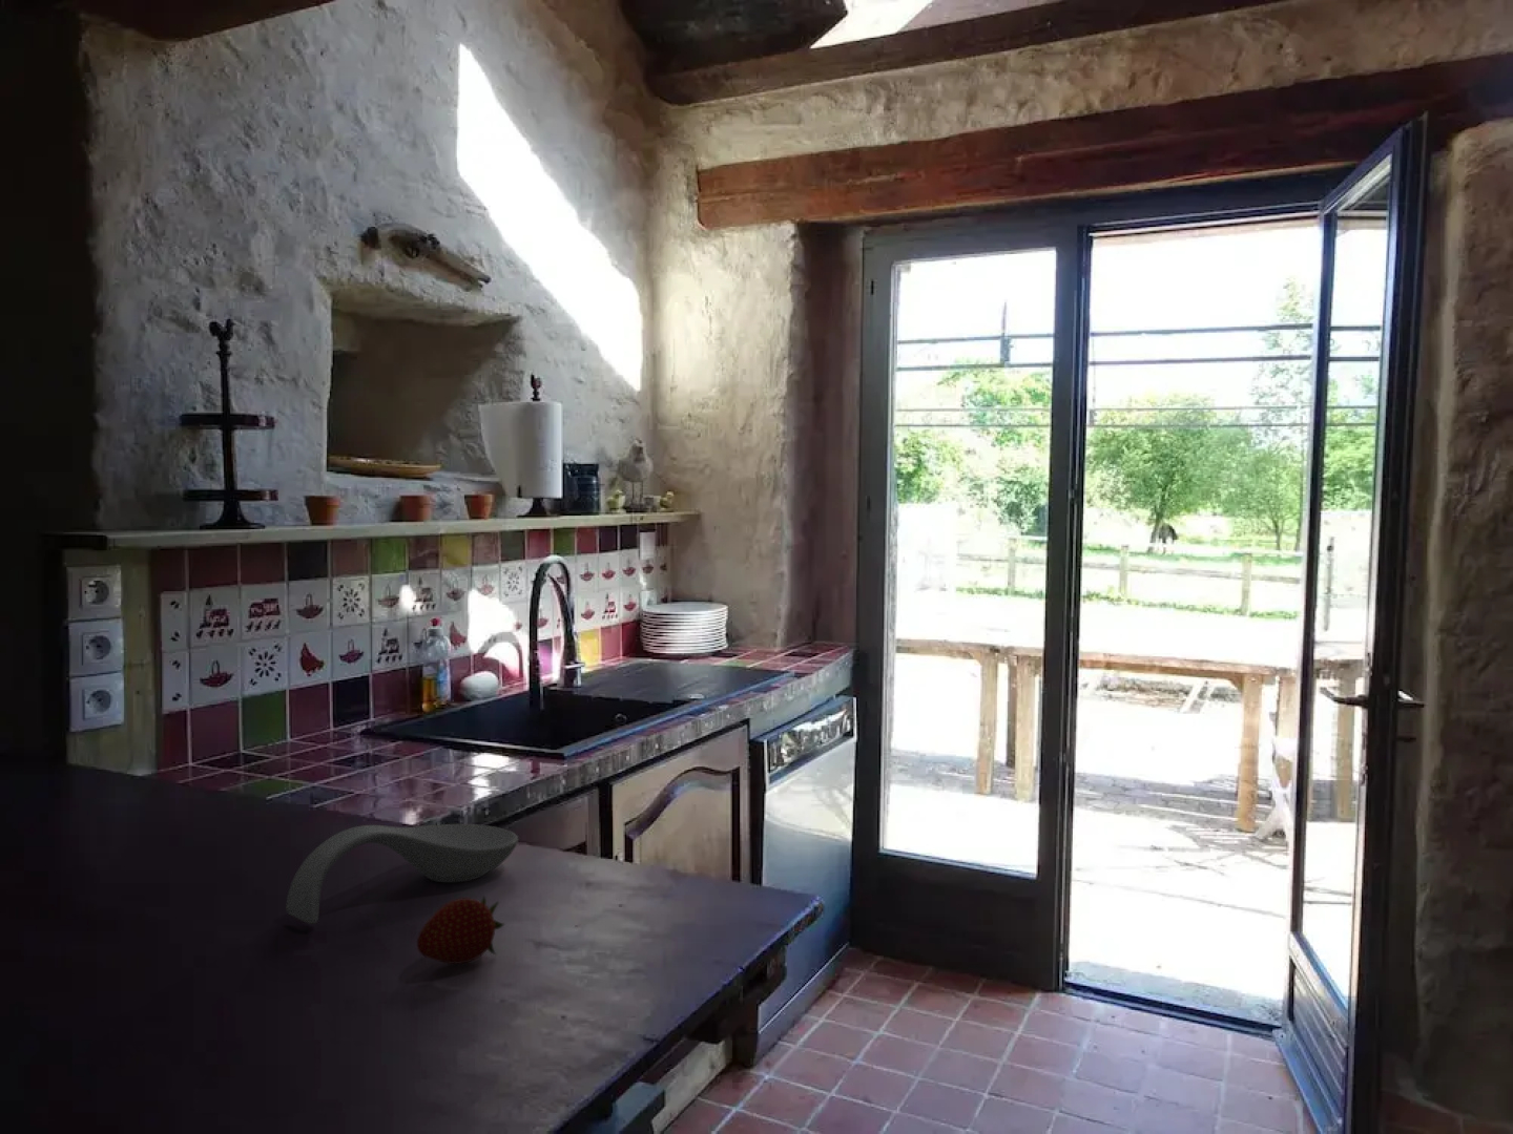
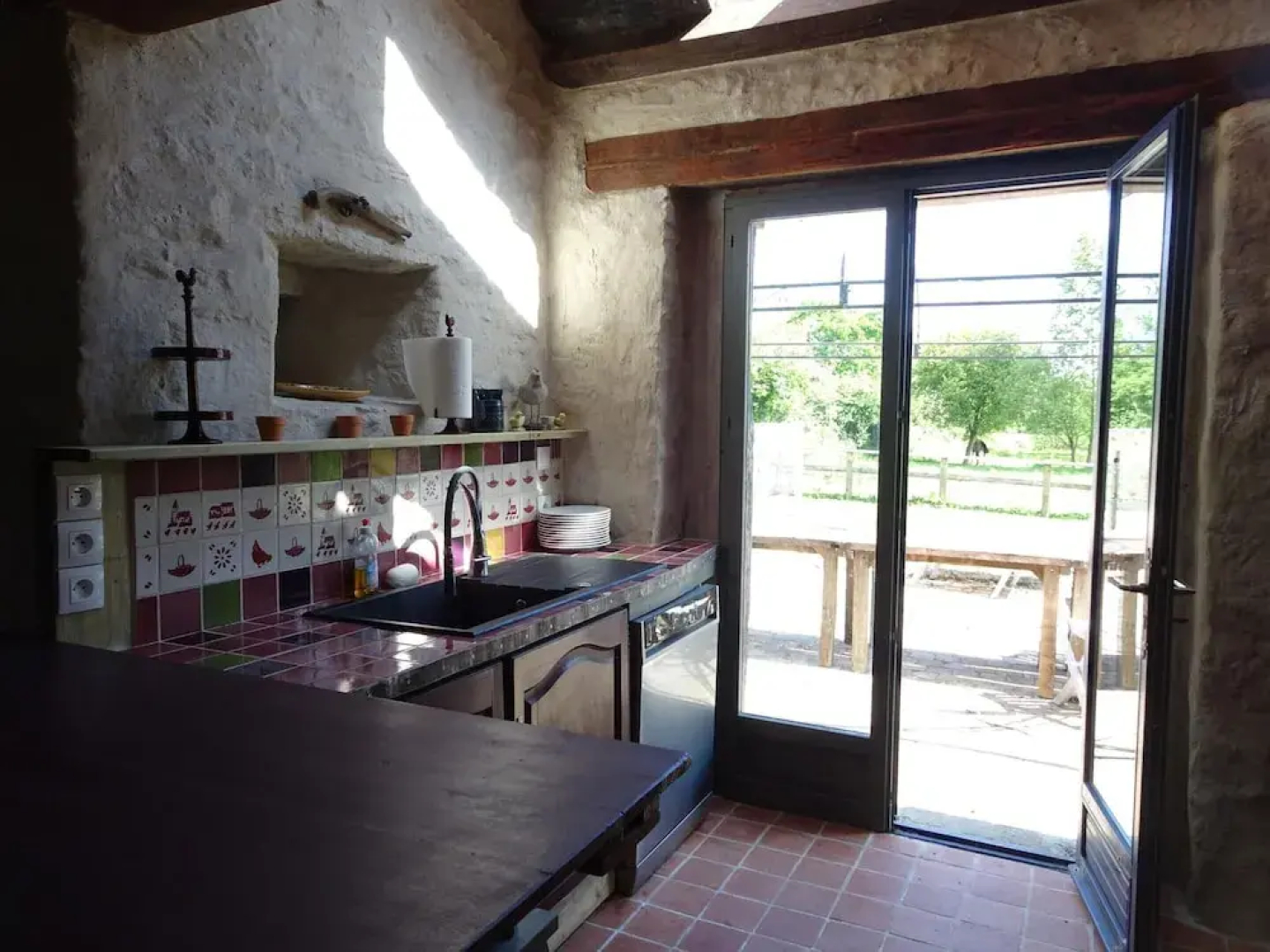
- spoon rest (411, 853)
- fruit (459, 930)
